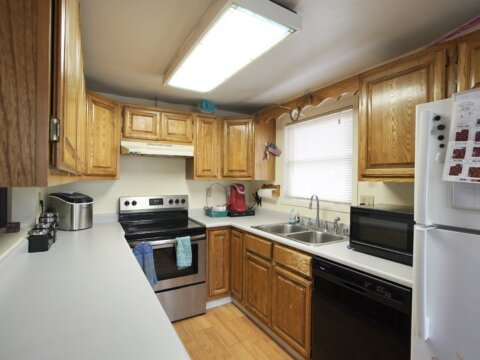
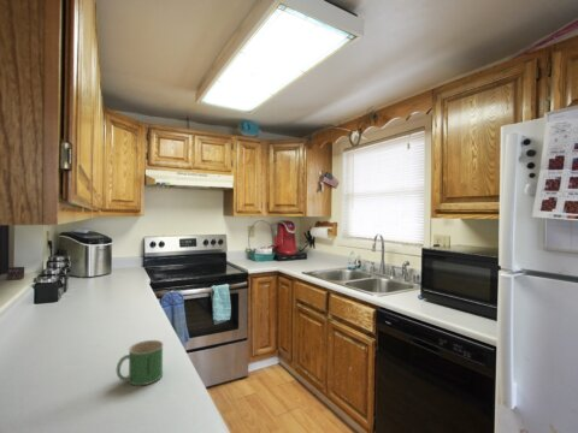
+ mug (140, 363)
